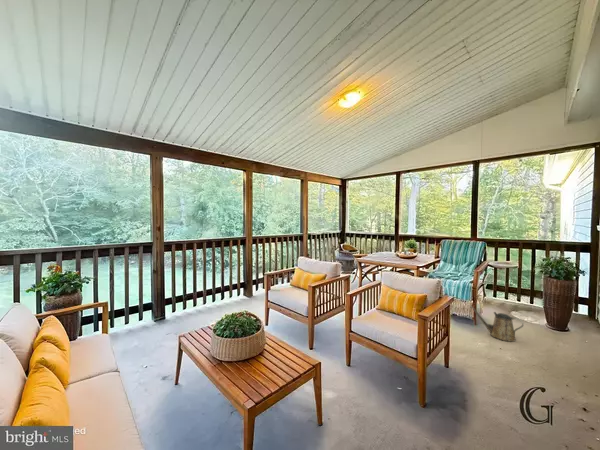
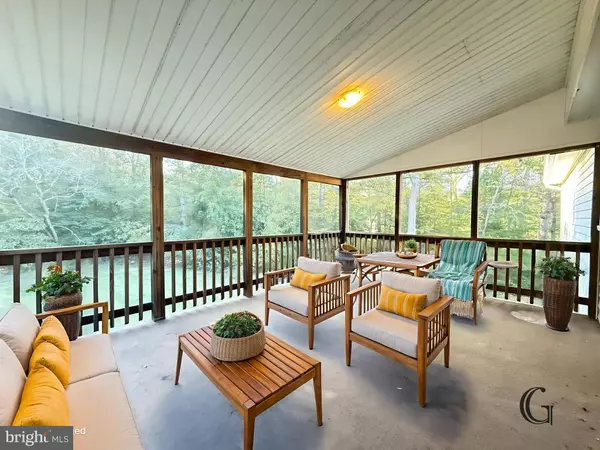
- watering can (494, 322)
